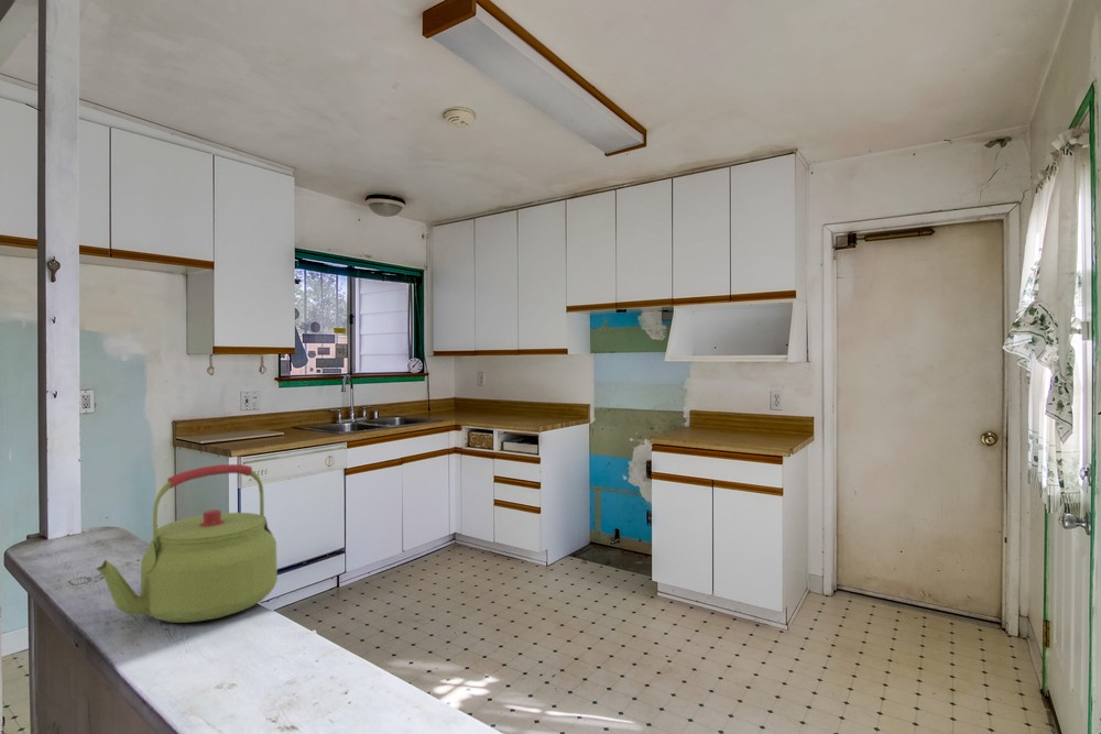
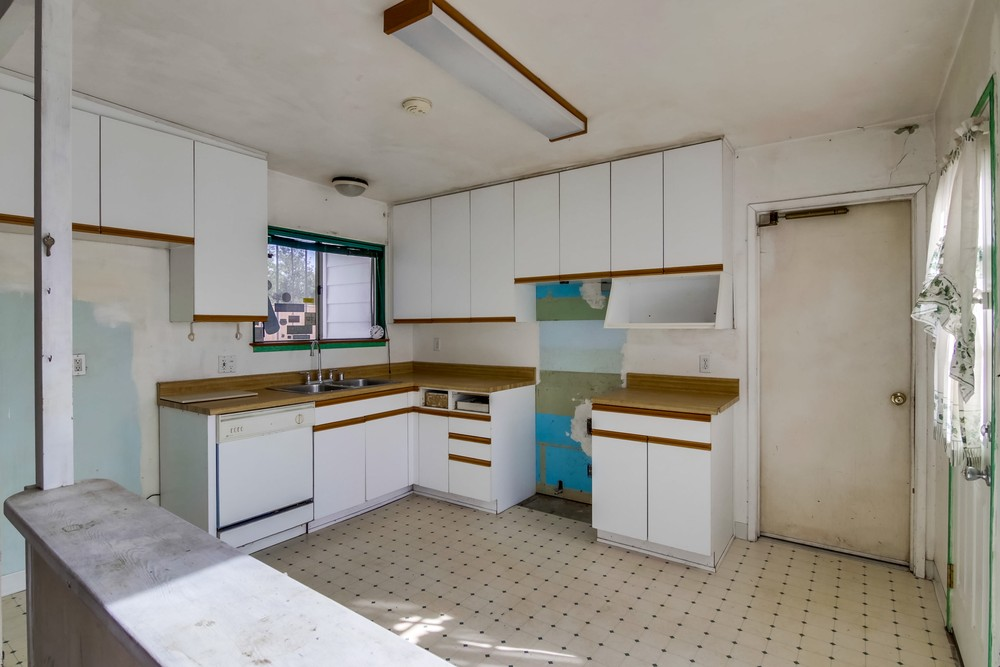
- kettle (193, 538)
